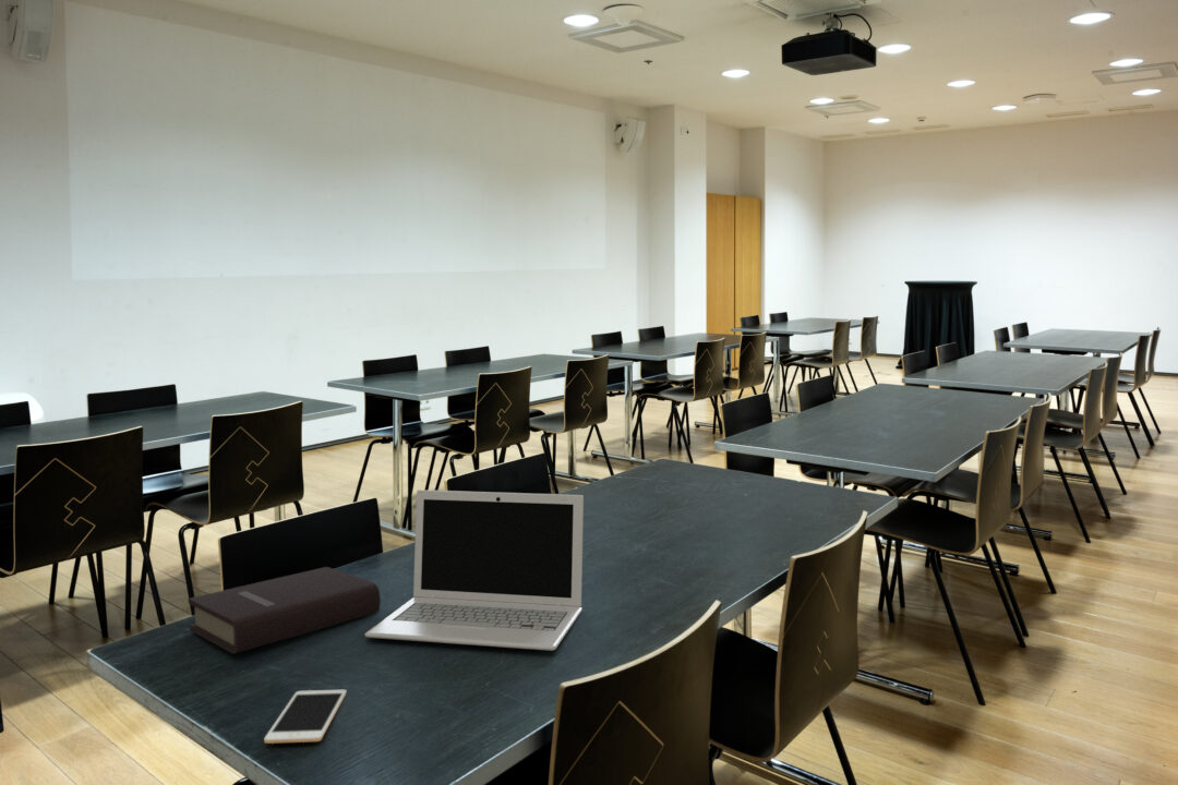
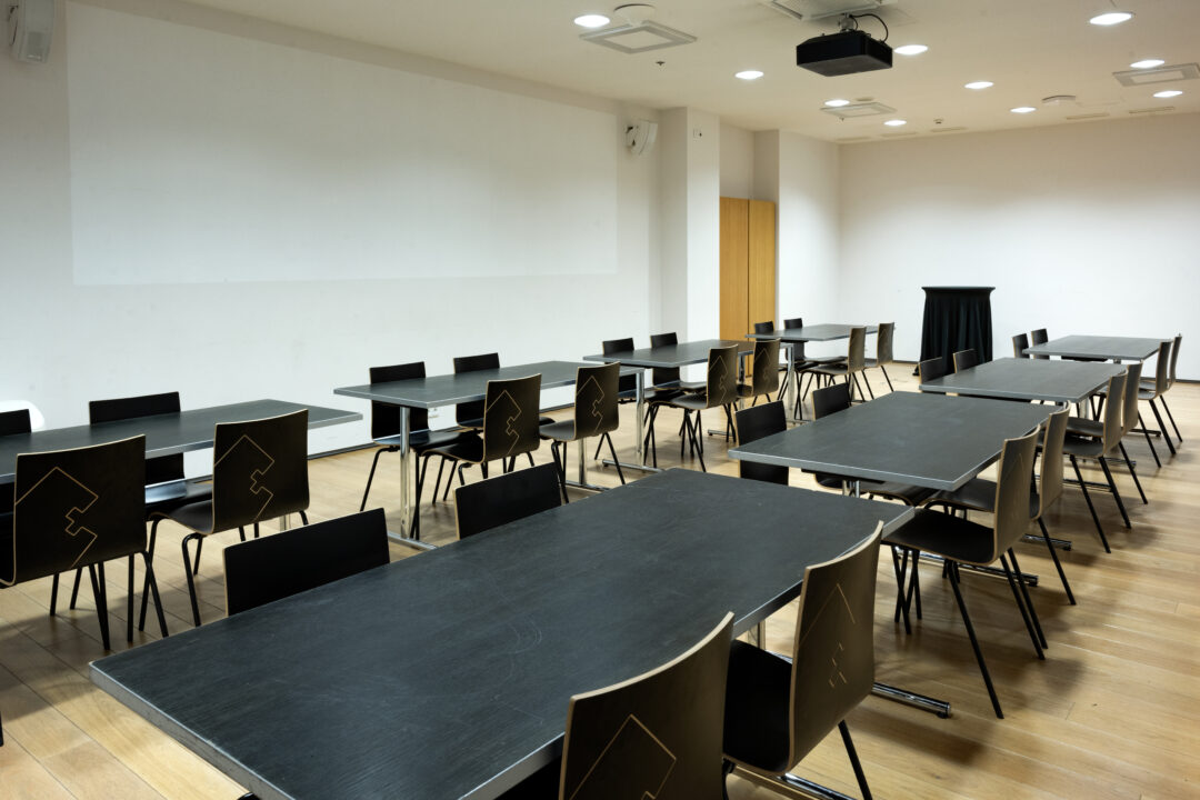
- laptop (479, 563)
- book (286, 606)
- cell phone (308, 714)
